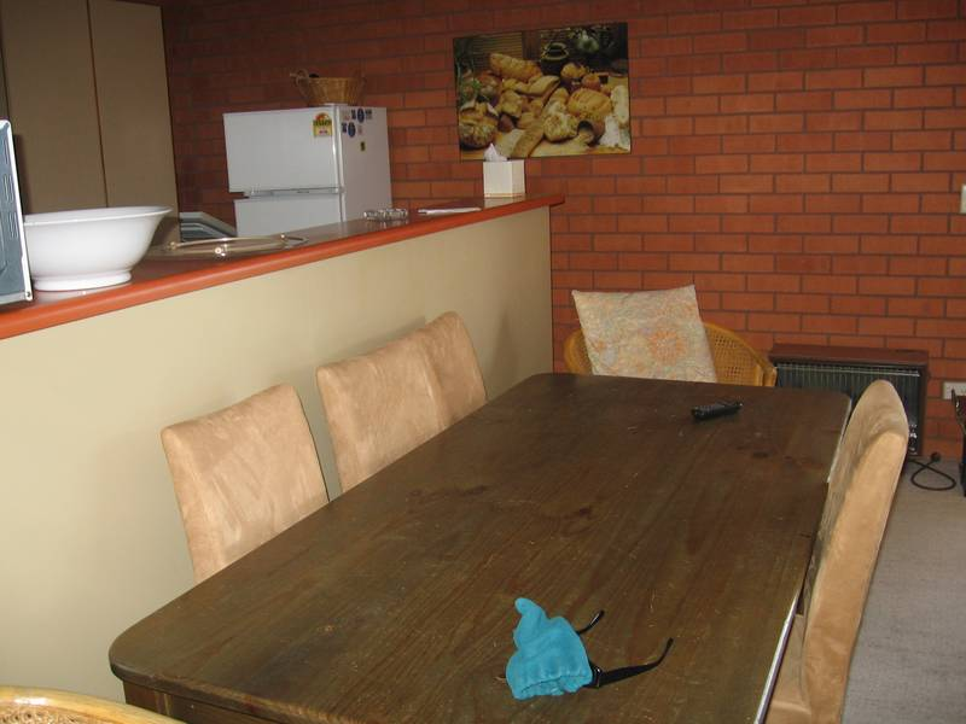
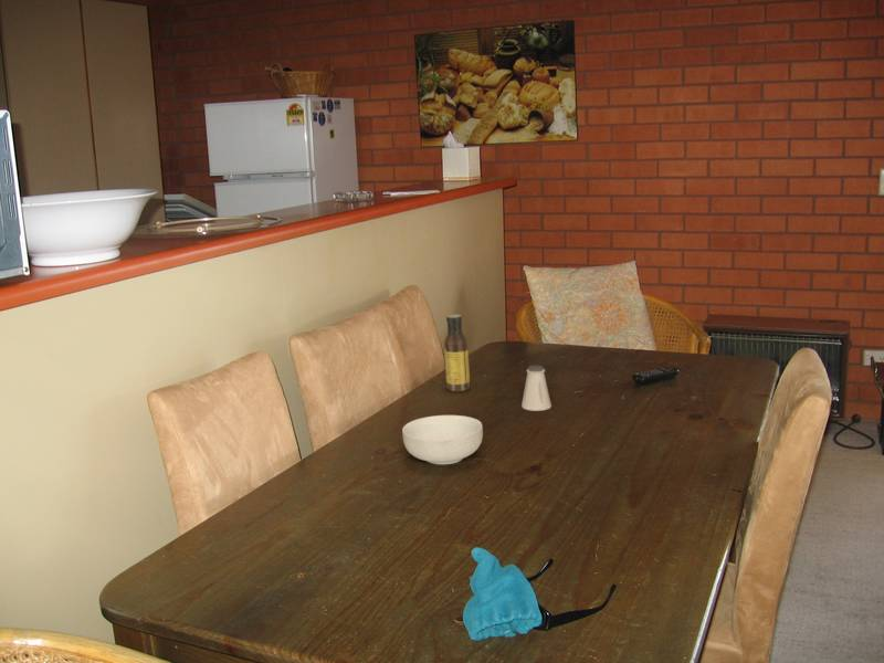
+ saltshaker (536, 387)
+ sauce bottle (456, 351)
+ cereal bowl (442, 442)
